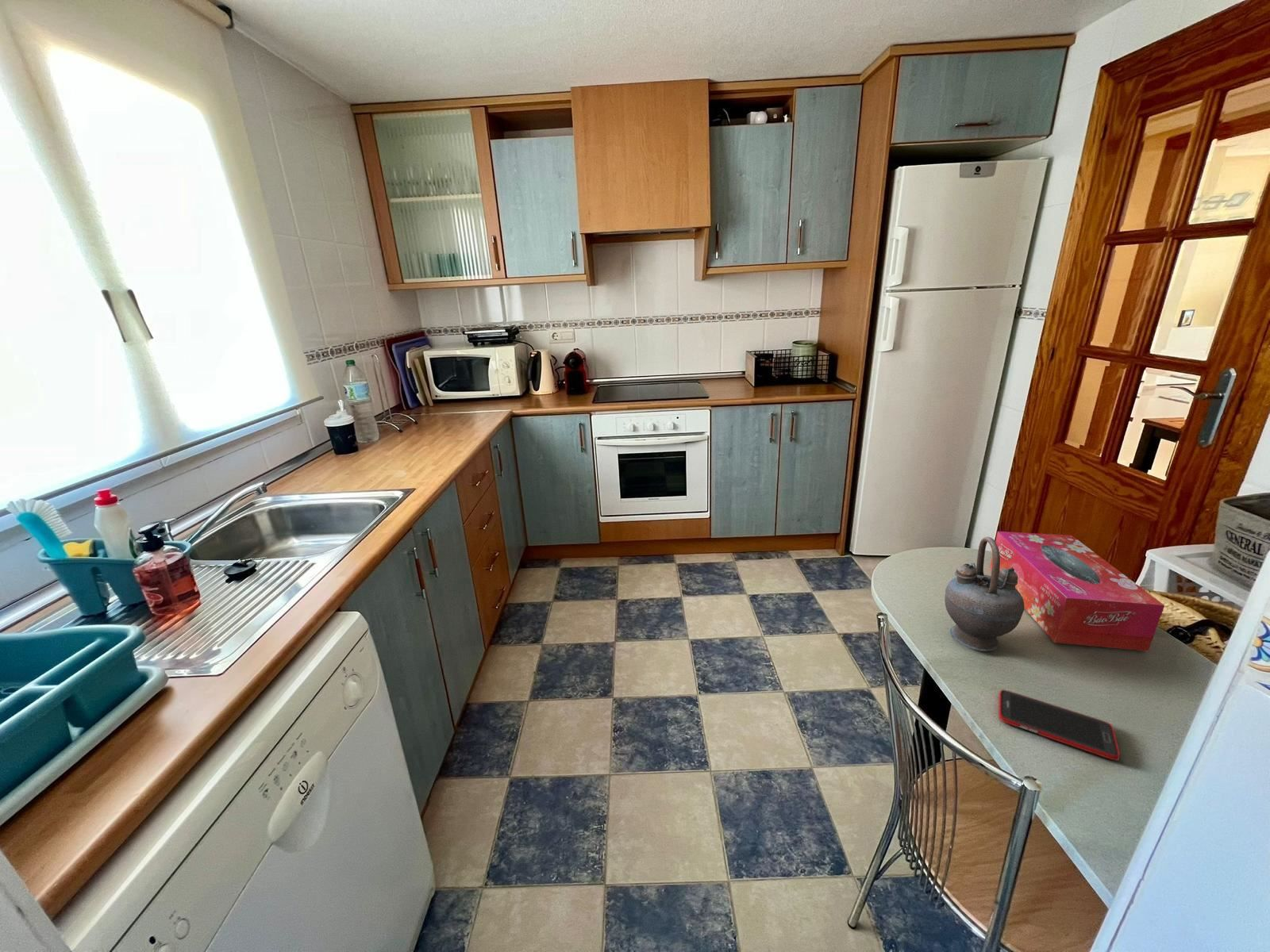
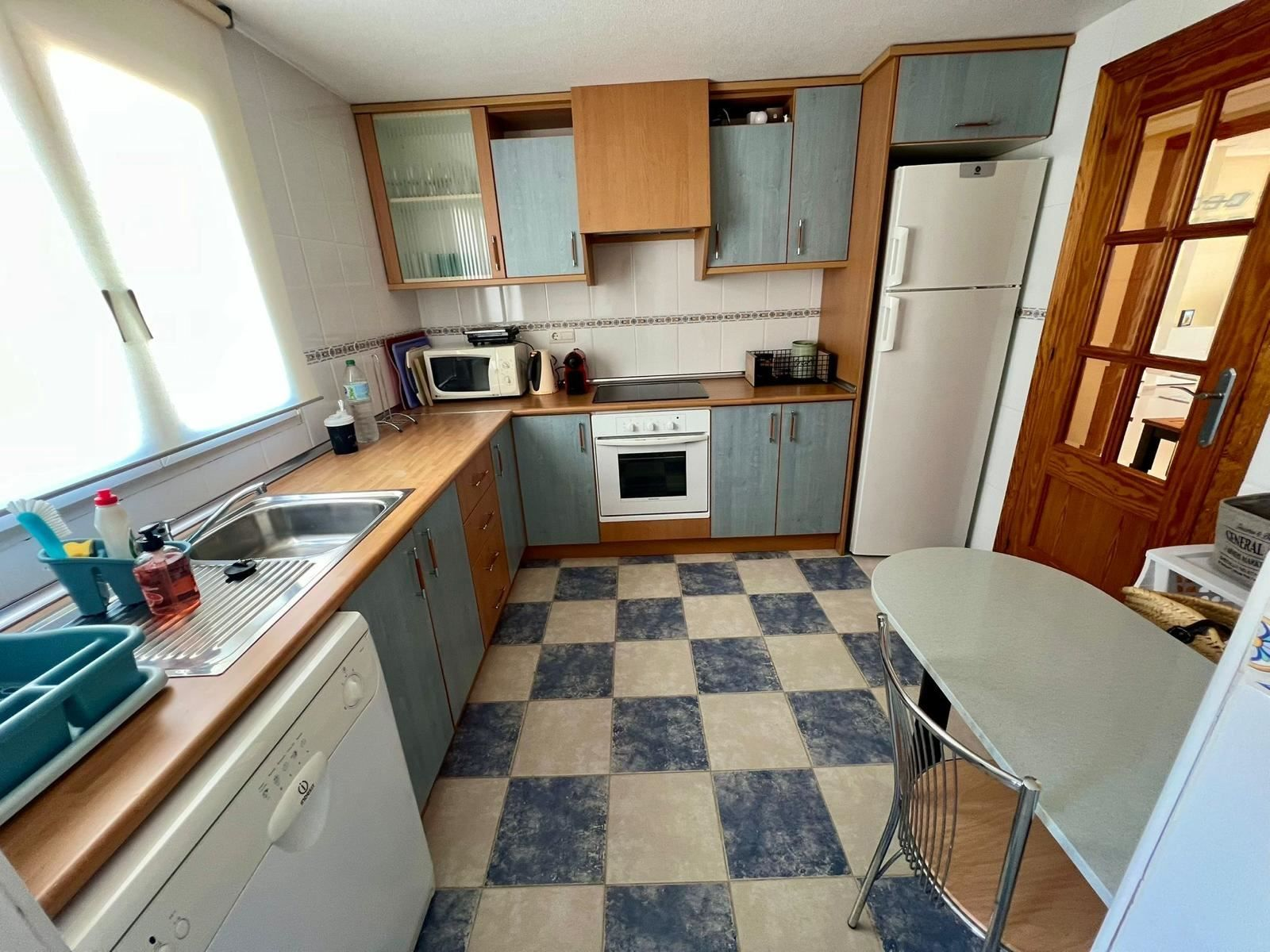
- tissue box (1064, 583)
- teapot (983, 587)
- cell phone (1054, 722)
